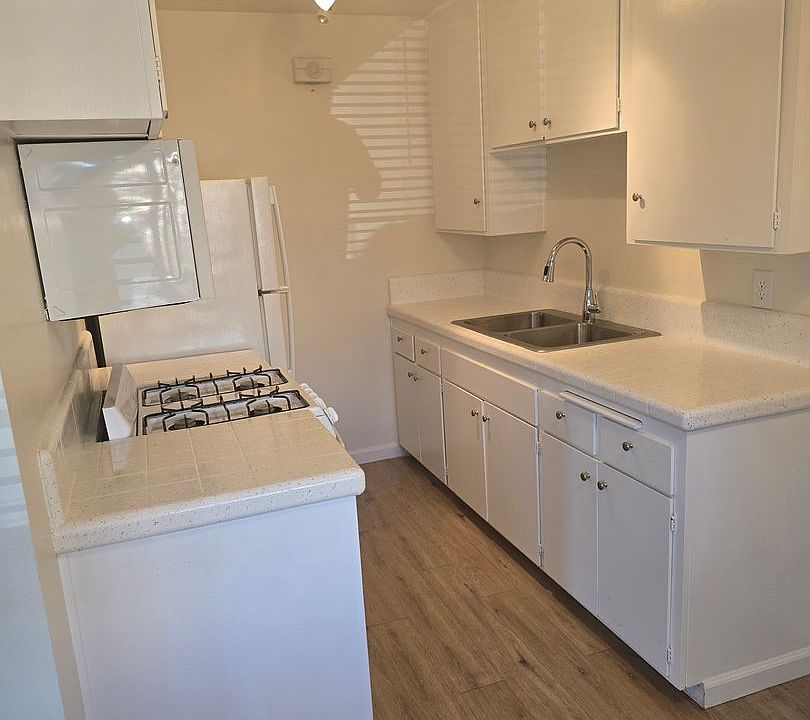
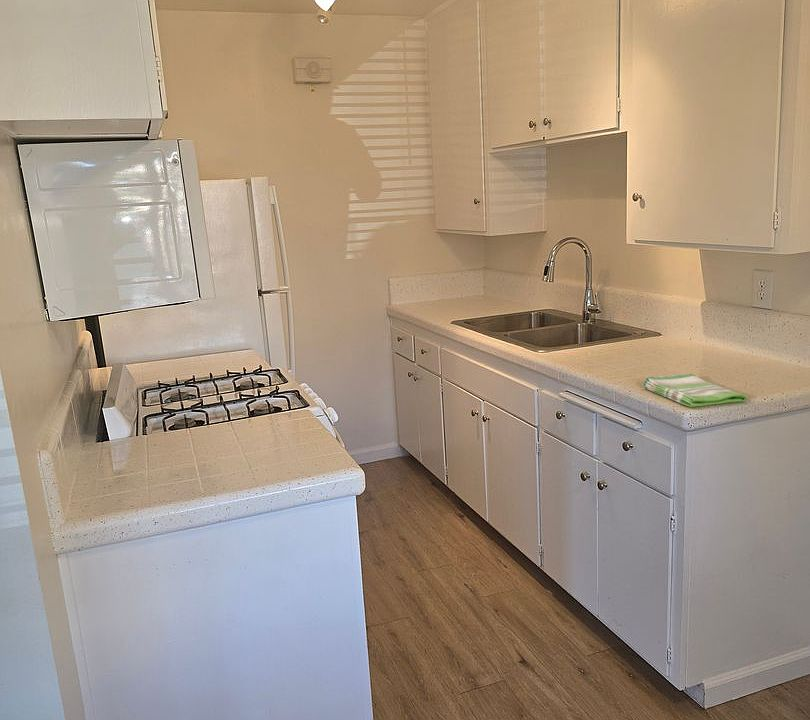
+ dish towel (692, 388)
